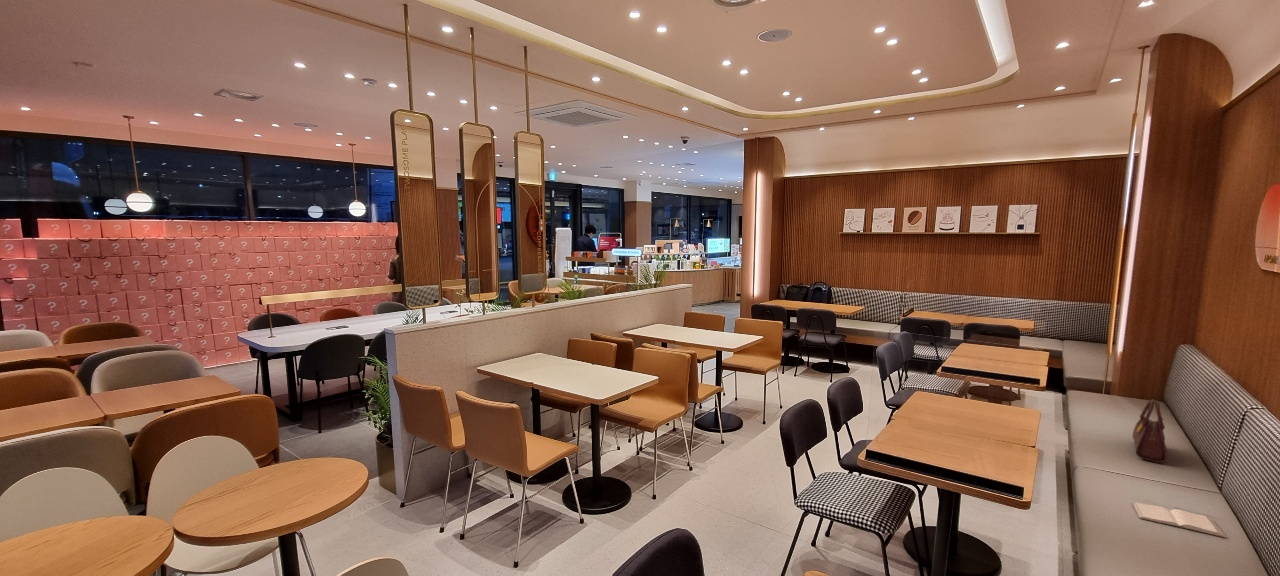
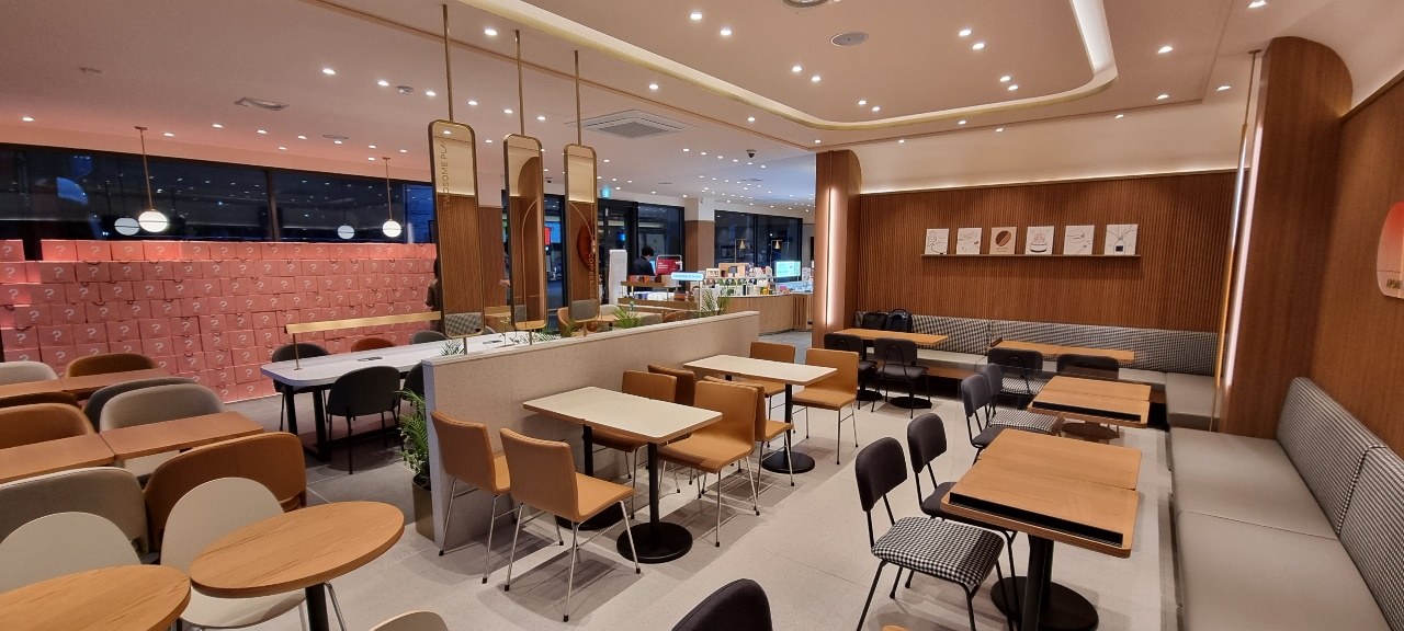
- book (1176, 517)
- handbag (1150, 426)
